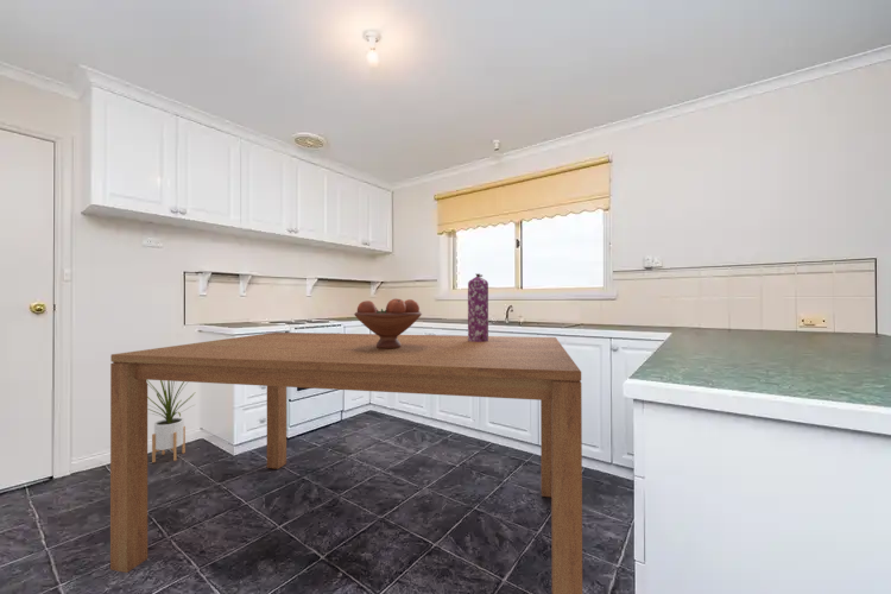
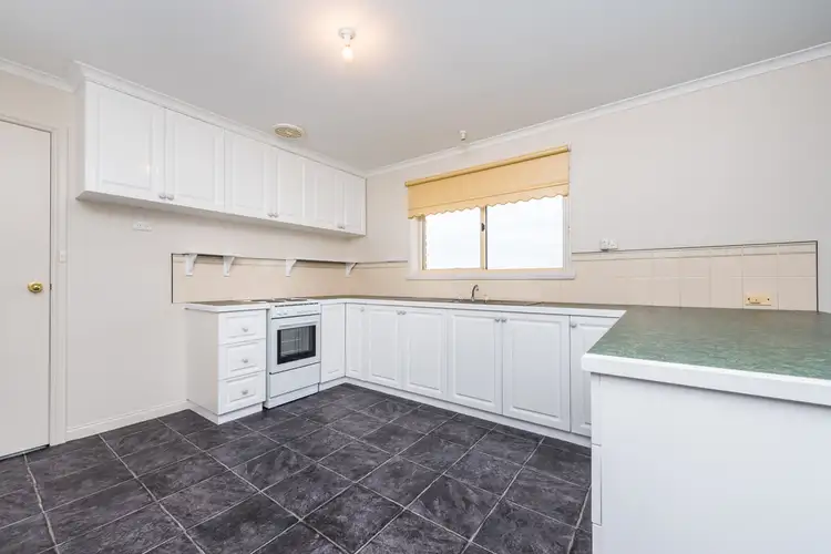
- dining table (375, 391)
- fruit bowl (388, 322)
- gas cylinder (478, 307)
- house plant (169, 410)
